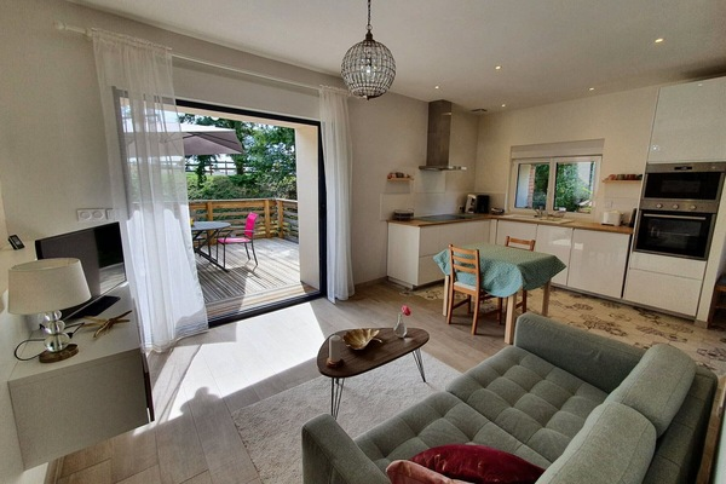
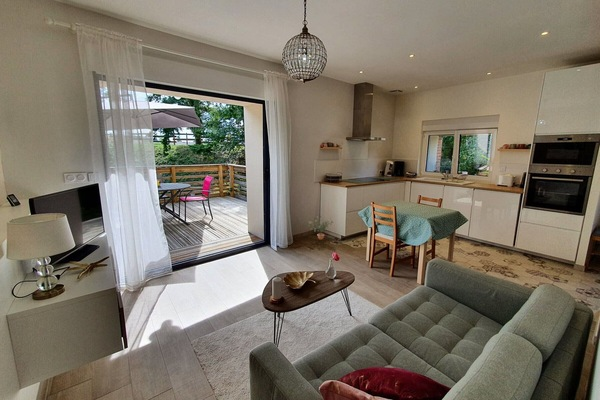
+ potted plant (320, 227)
